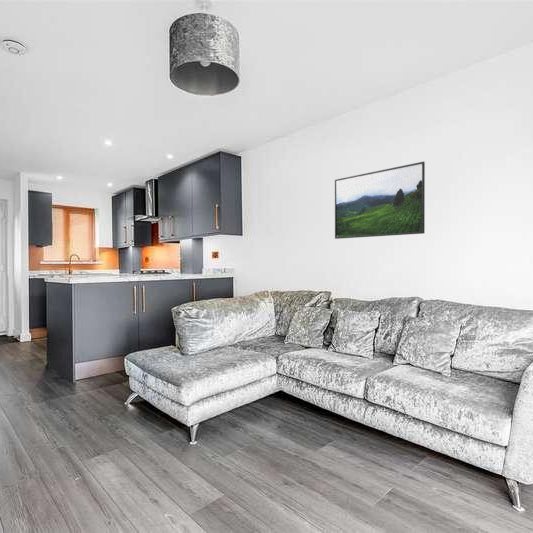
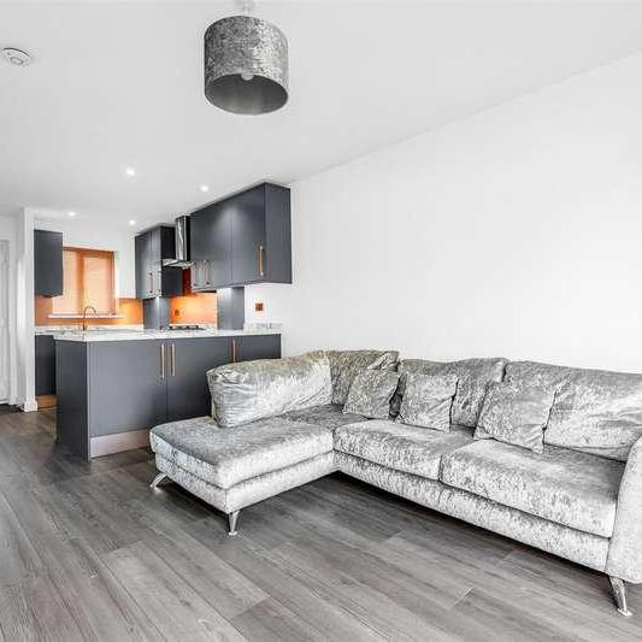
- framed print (375, 204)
